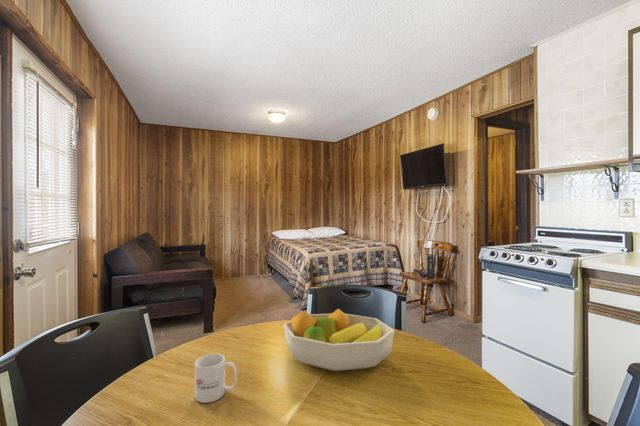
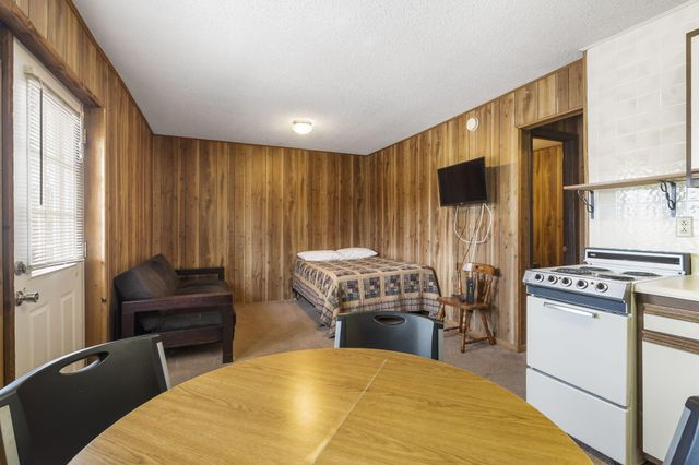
- mug (216, 376)
- fruit bowl (337, 334)
